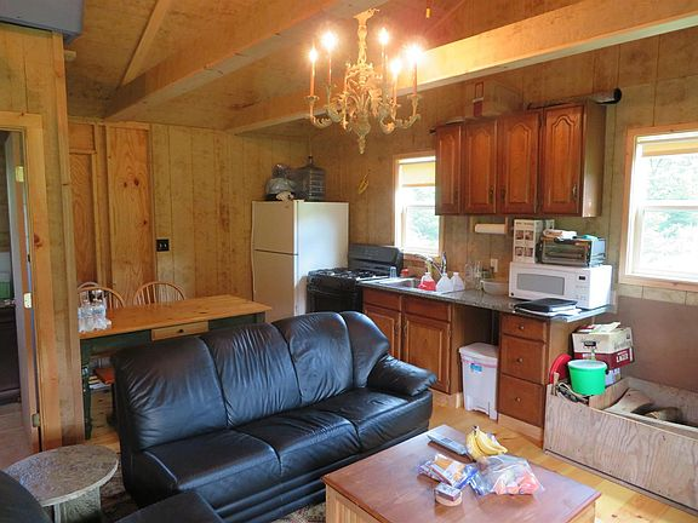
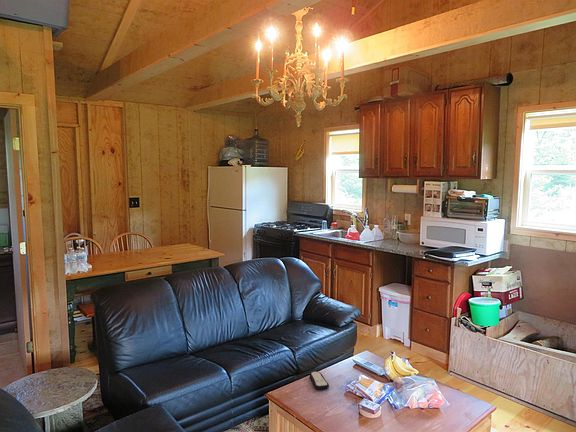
+ remote control (318, 380)
